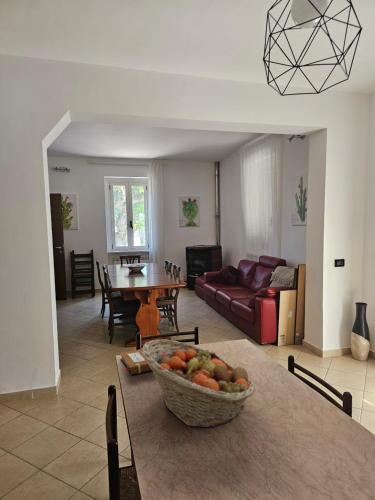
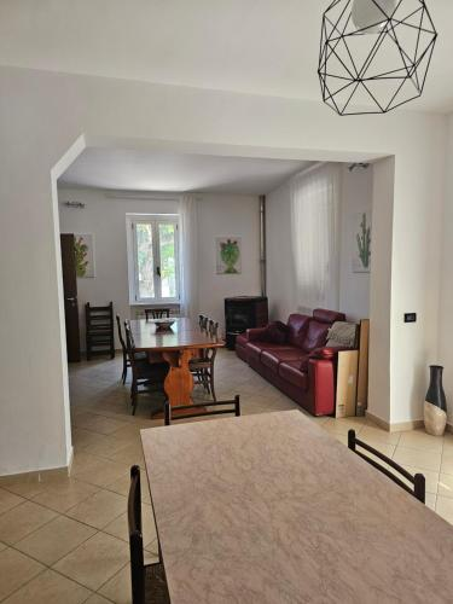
- notebook (145, 360)
- fruit basket (196, 374)
